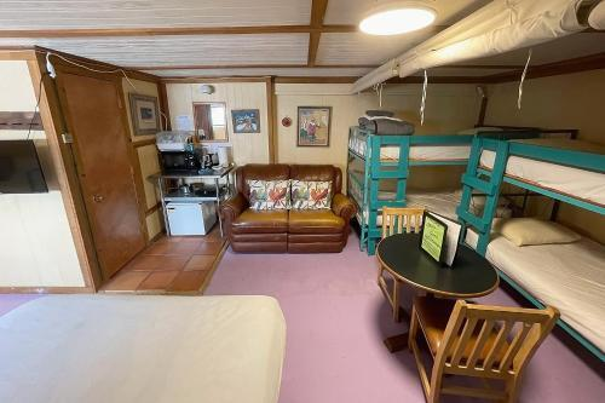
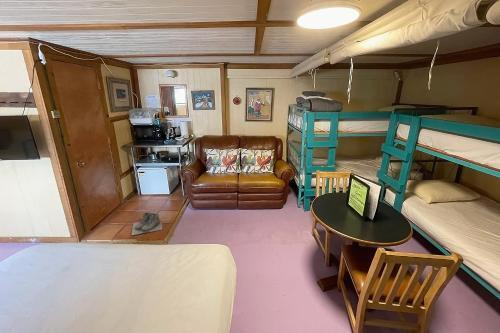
+ boots (146, 220)
